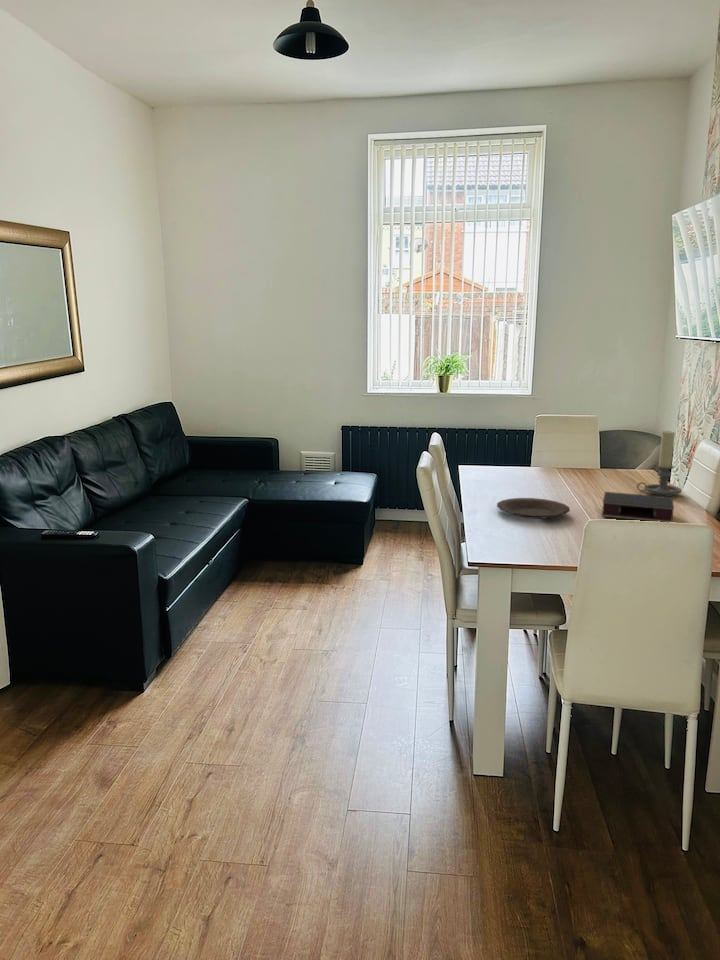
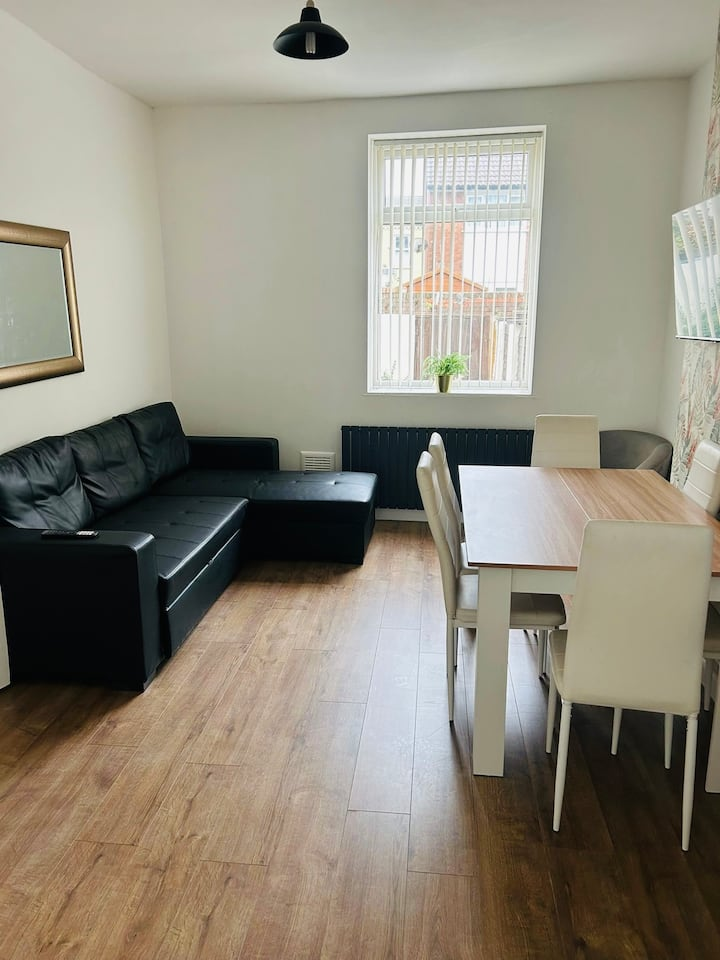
- candle holder (661, 462)
- plate (532, 509)
- book (637, 507)
